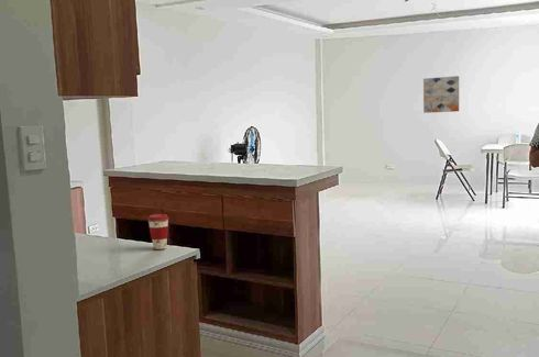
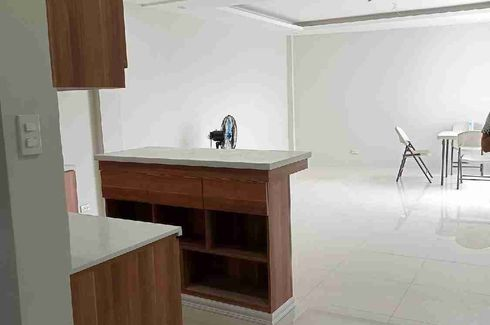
- coffee cup (158, 231)
- wall art (441, 94)
